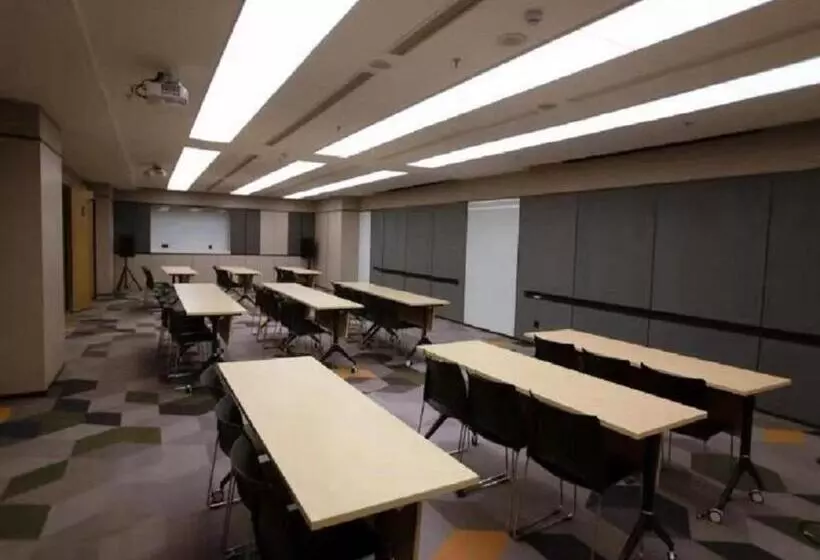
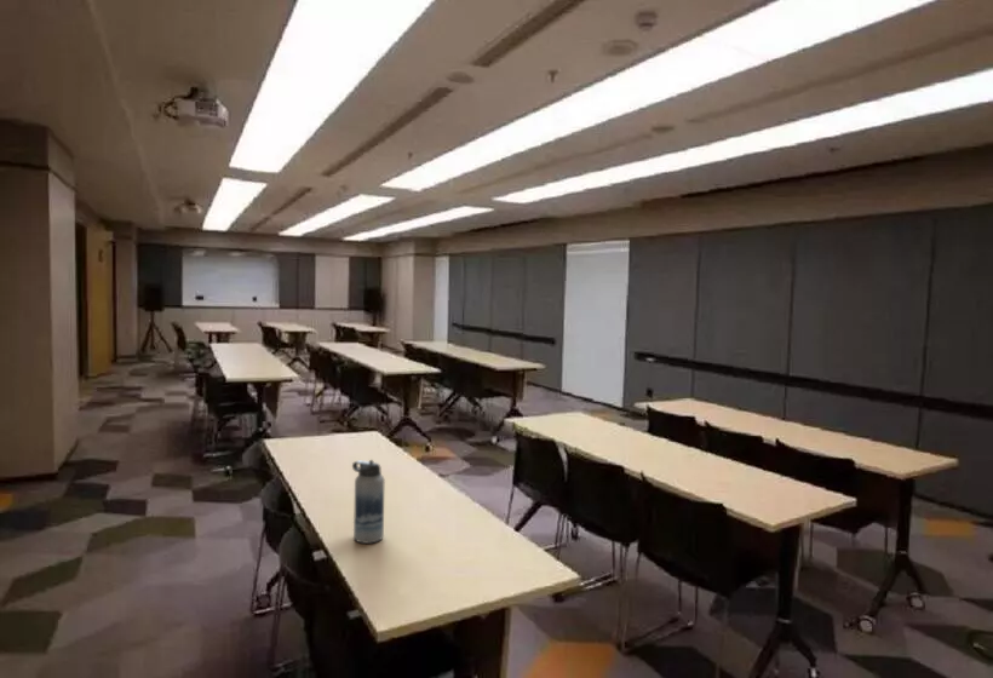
+ water bottle (368, 498)
